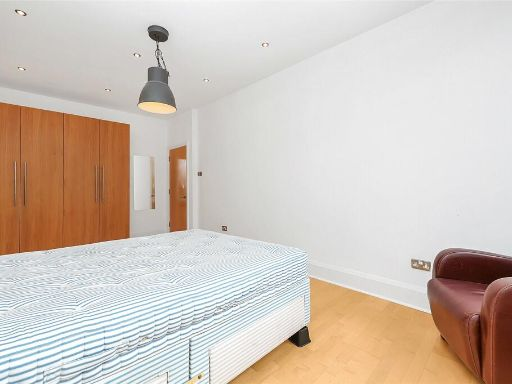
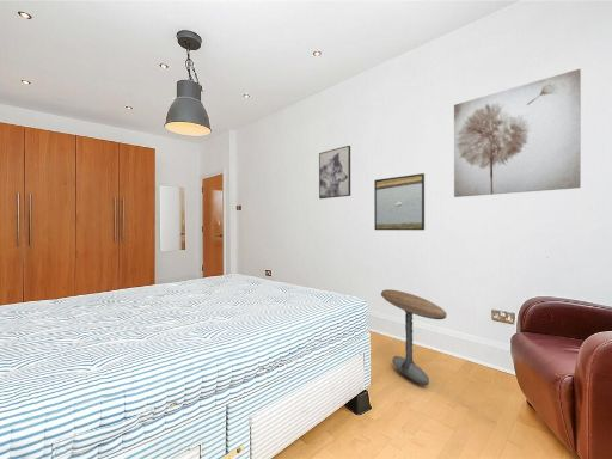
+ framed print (397, 203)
+ side table (409, 335)
+ wall art (333, 173)
+ wall art (509, 141)
